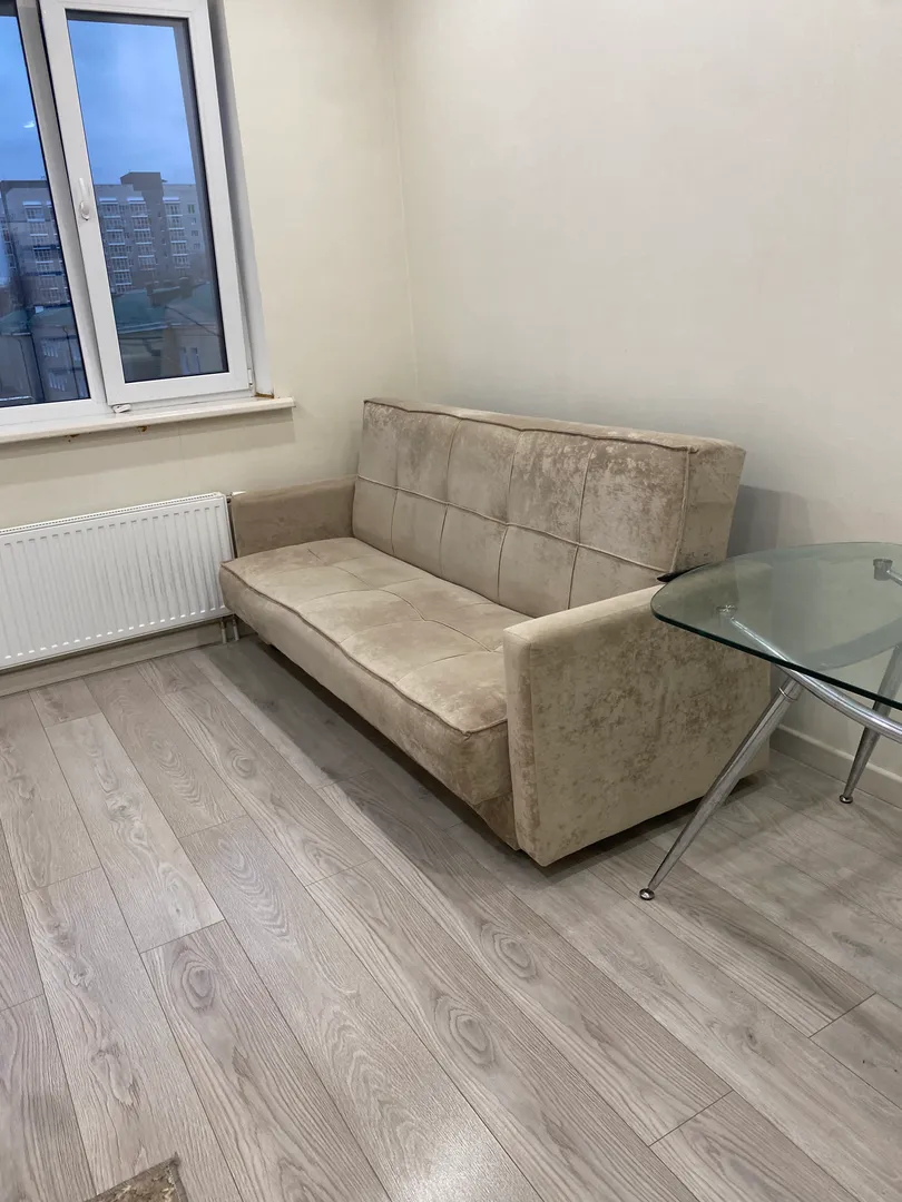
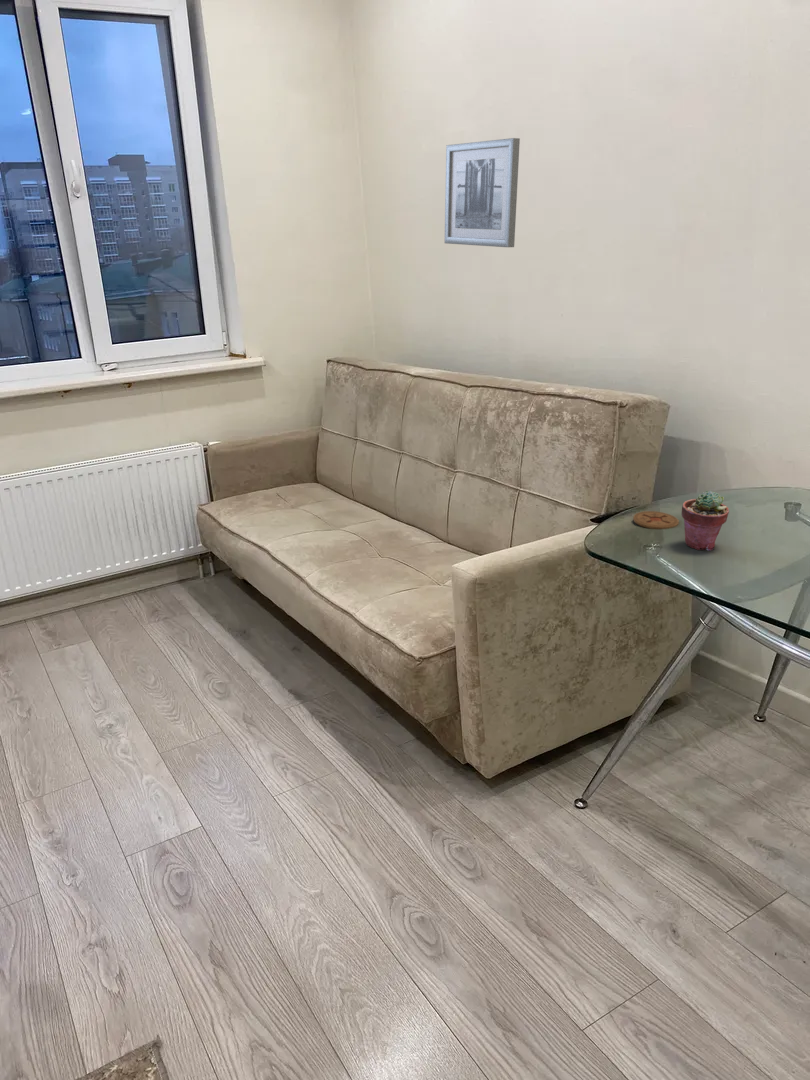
+ potted succulent (704, 518)
+ wall art (479, 194)
+ coaster (655, 520)
